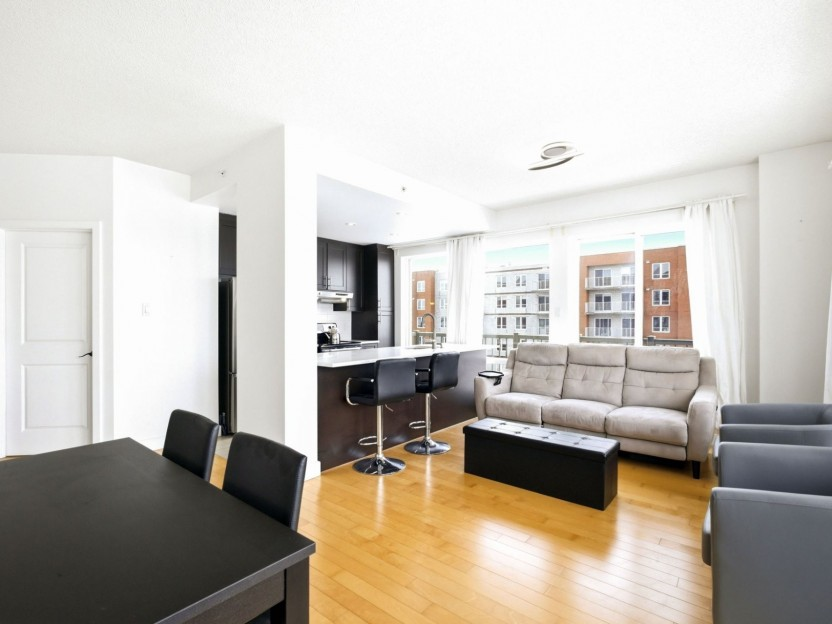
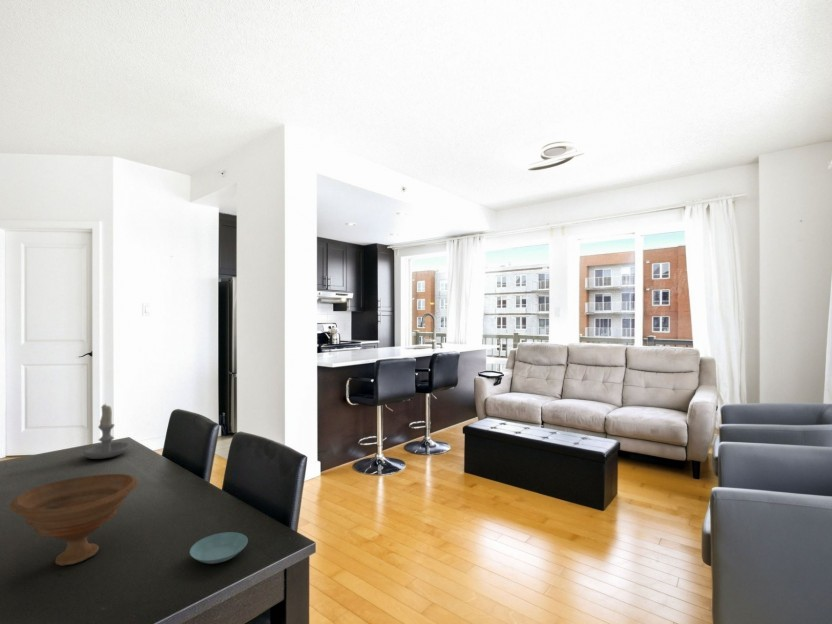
+ bowl (78, 521)
+ saucer (219, 550)
+ candle (106, 429)
